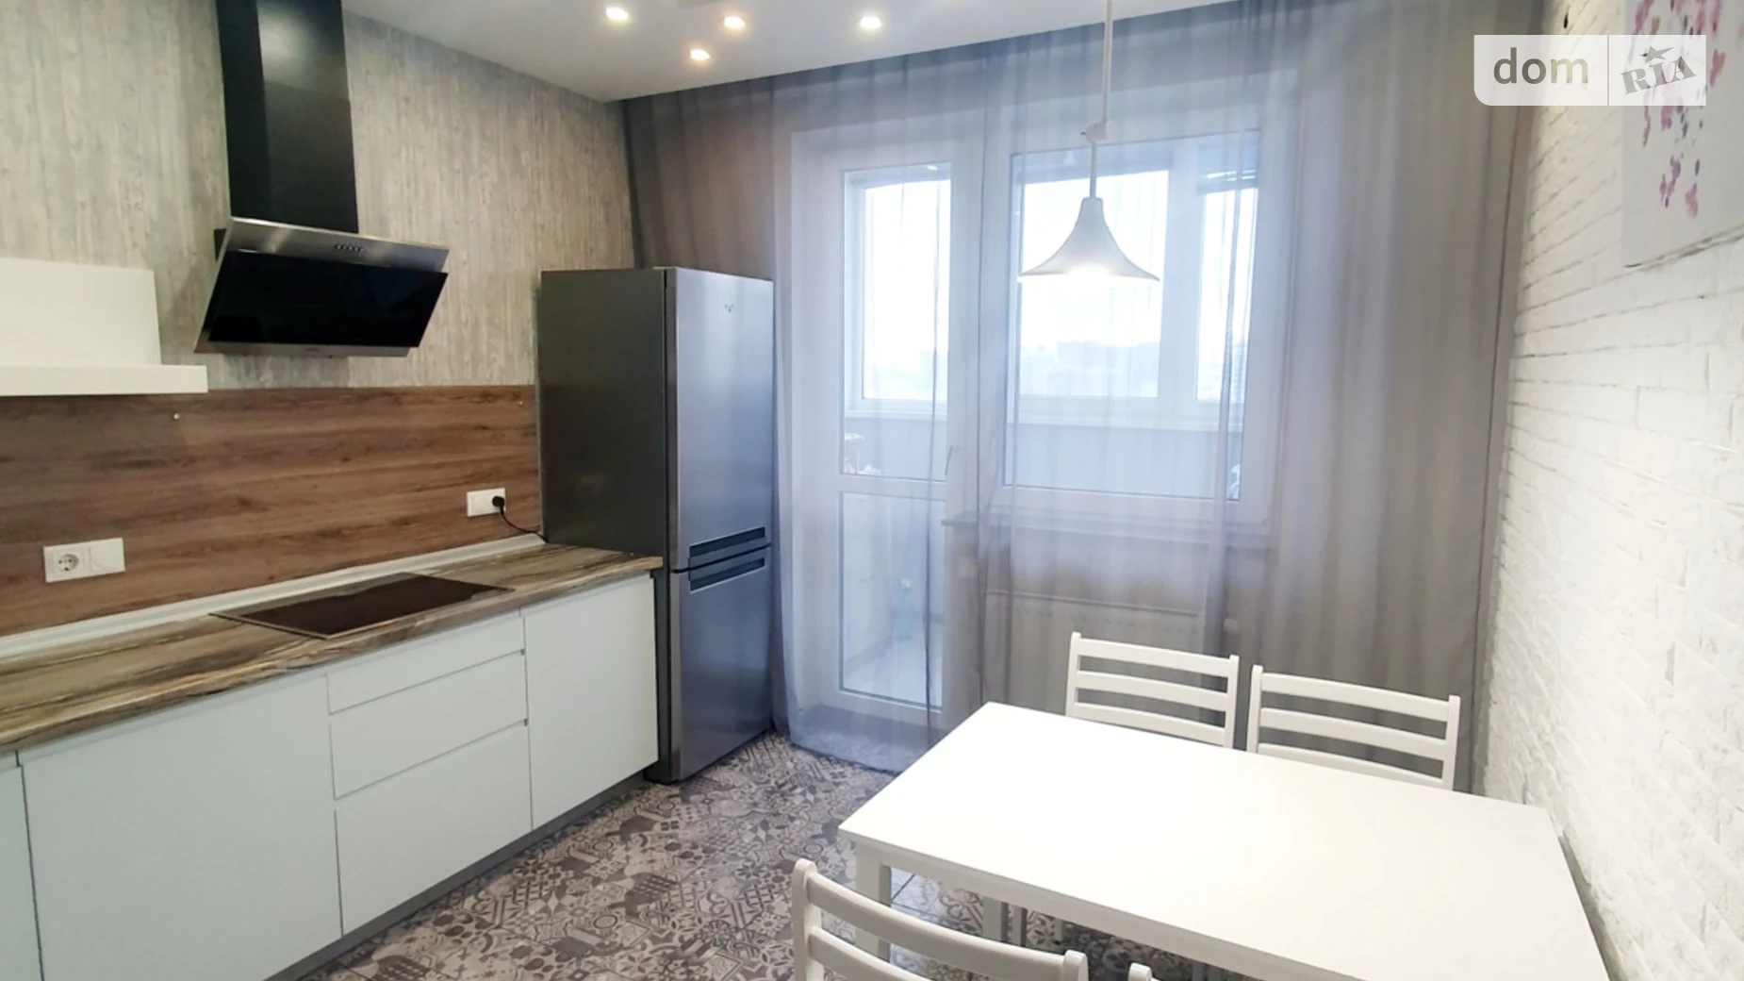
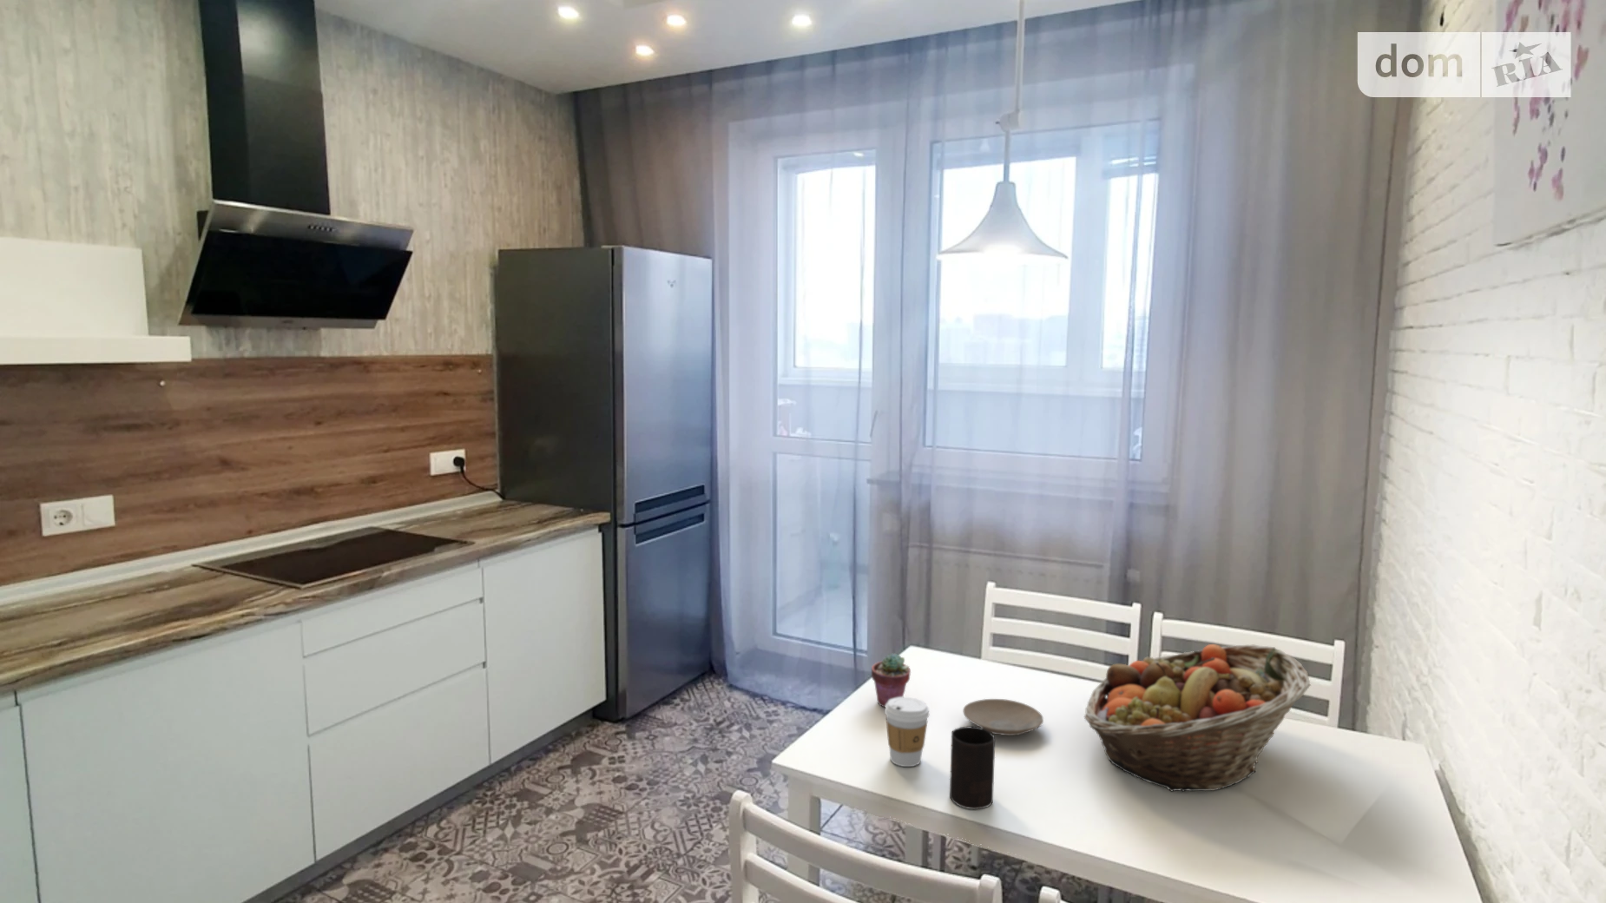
+ cup (972, 766)
+ coffee cup (907, 730)
+ fruit basket (1191, 705)
+ plate (1002, 719)
+ potted succulent (890, 678)
